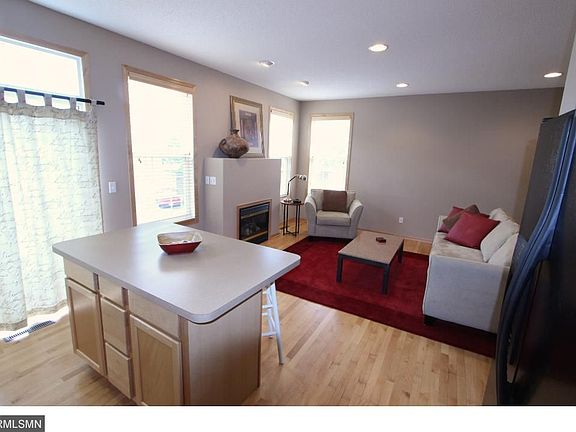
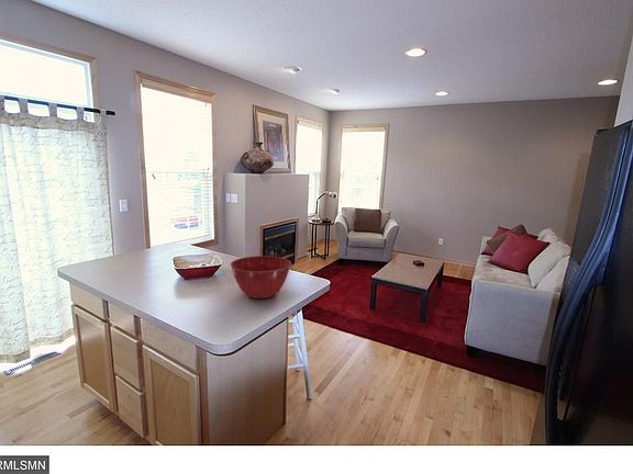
+ mixing bowl (260, 278)
